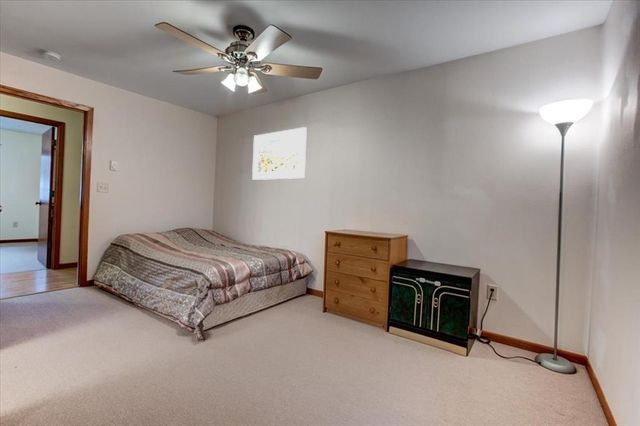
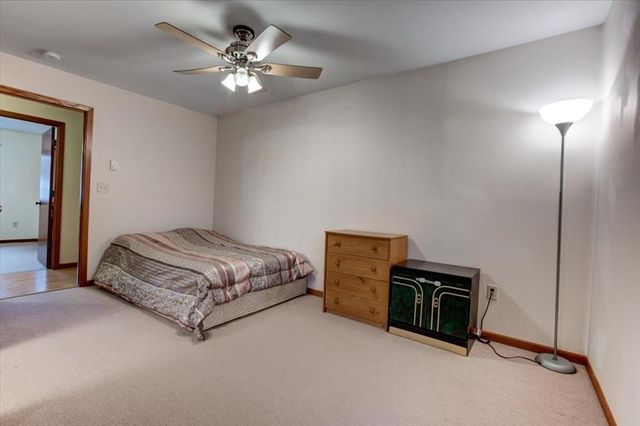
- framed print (277, 155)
